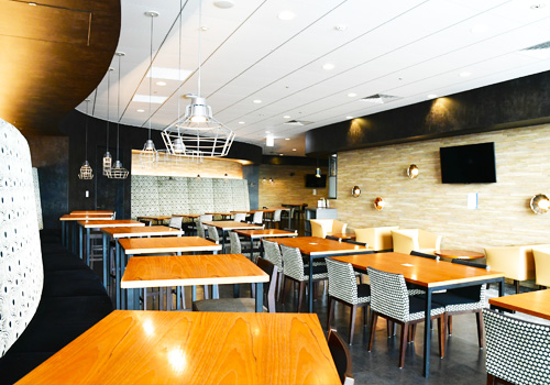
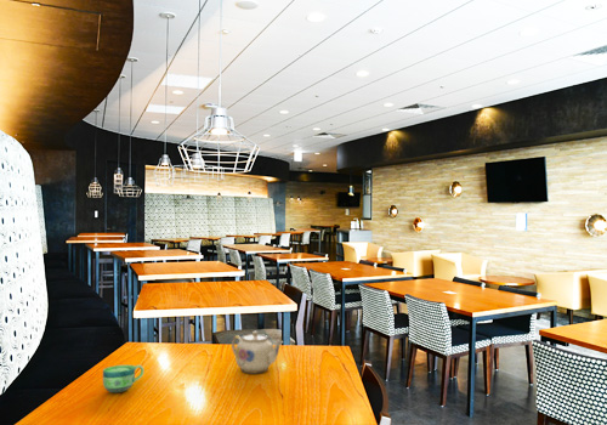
+ cup (123, 376)
+ teapot (256, 350)
